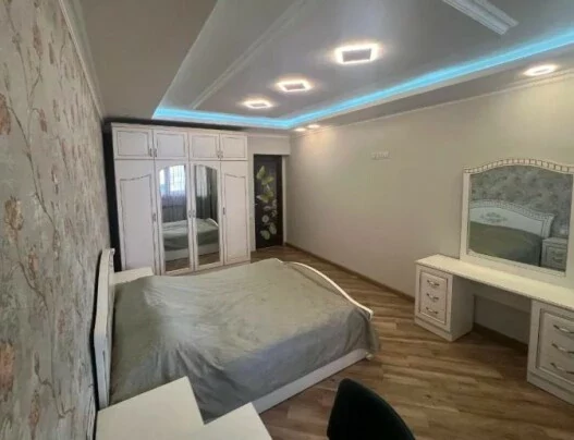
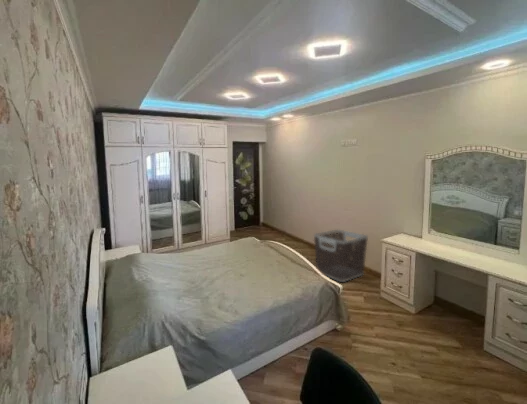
+ clothes hamper (340, 254)
